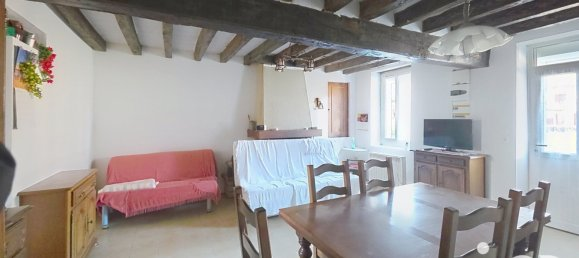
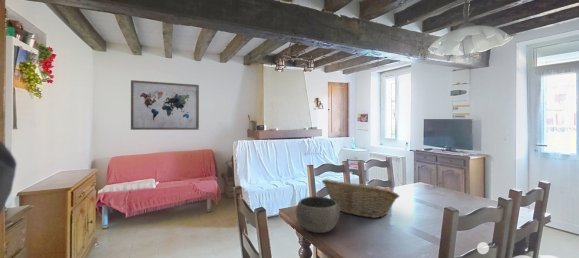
+ wall art (166, 106)
+ fruit basket (358, 194)
+ bowl (317, 214)
